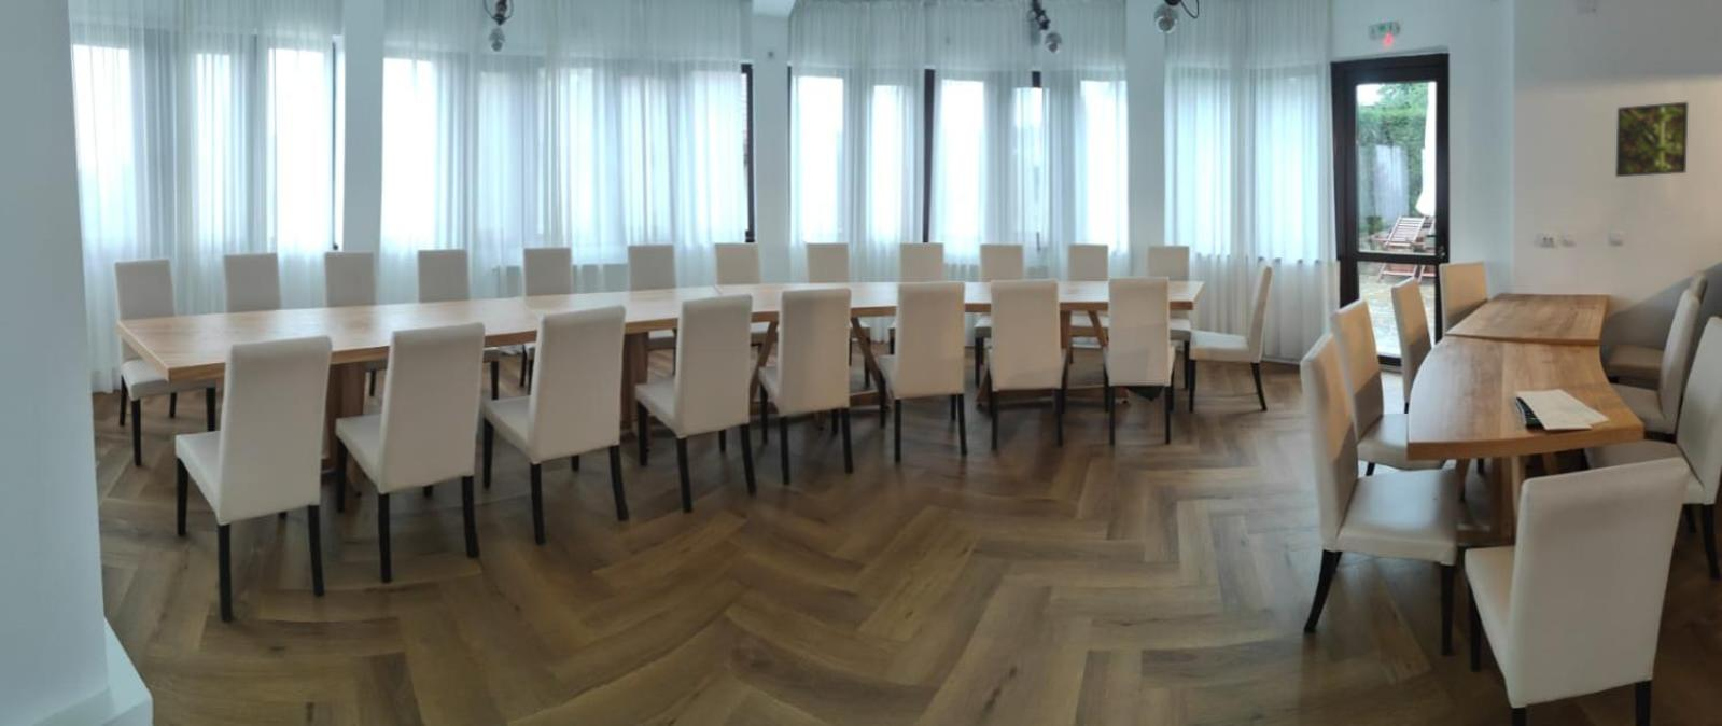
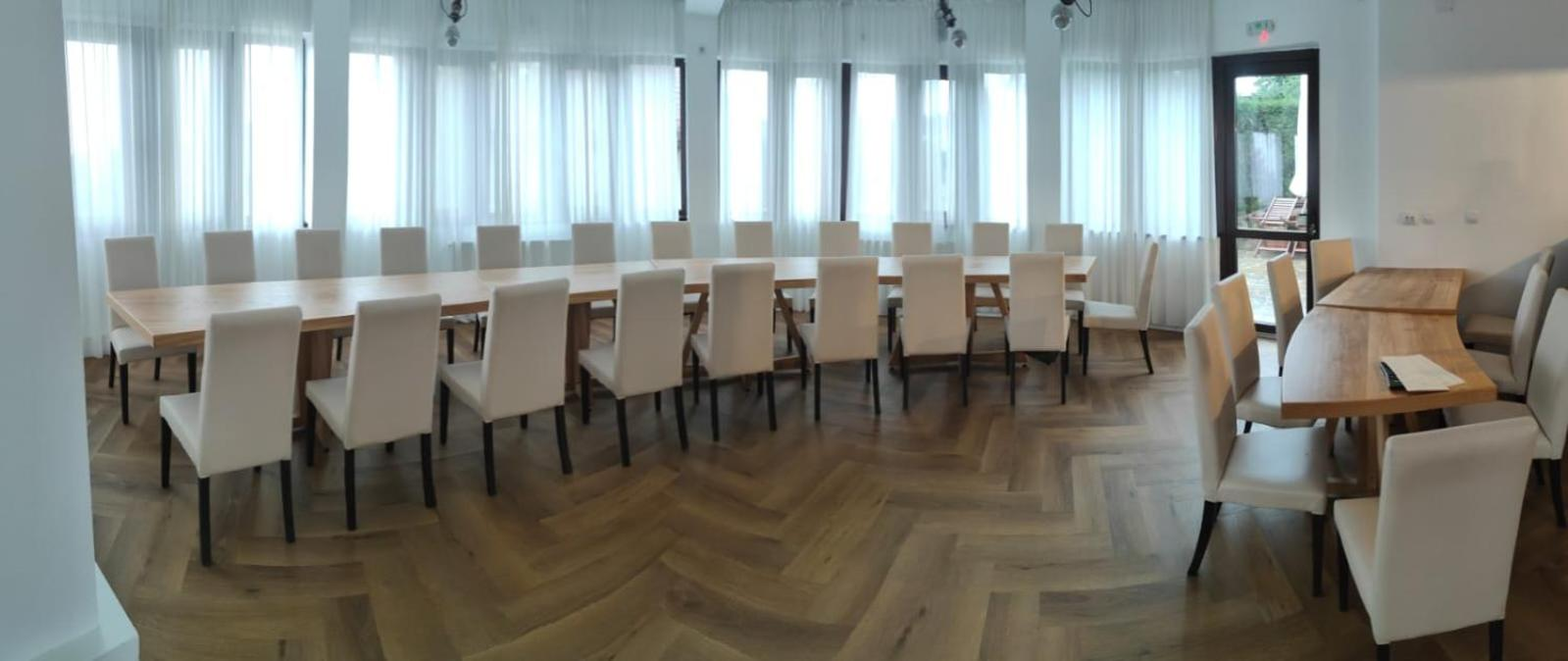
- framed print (1651, 139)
